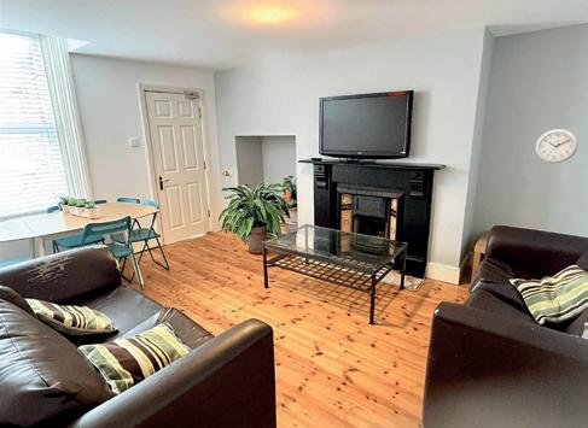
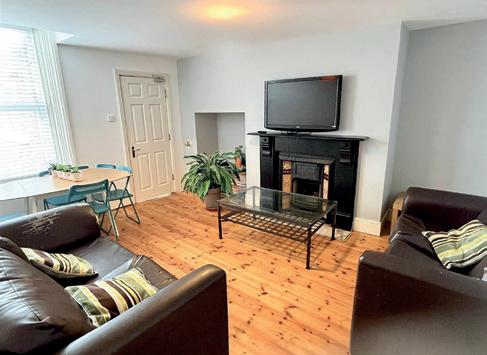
- wall clock (555, 146)
